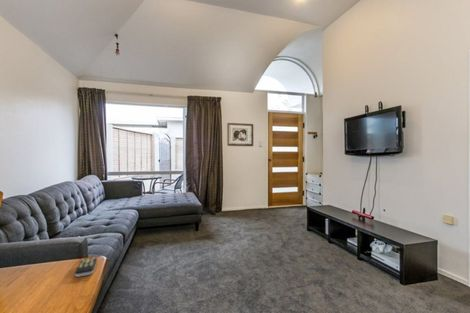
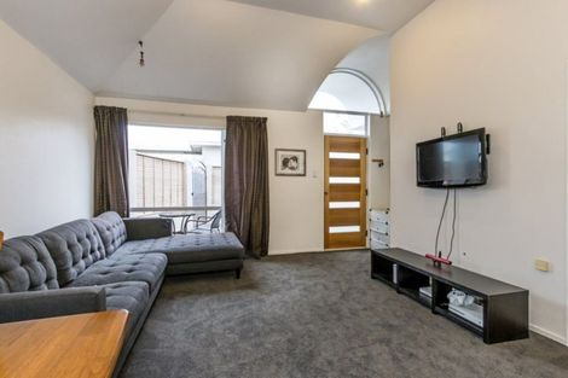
- remote control (86, 266)
